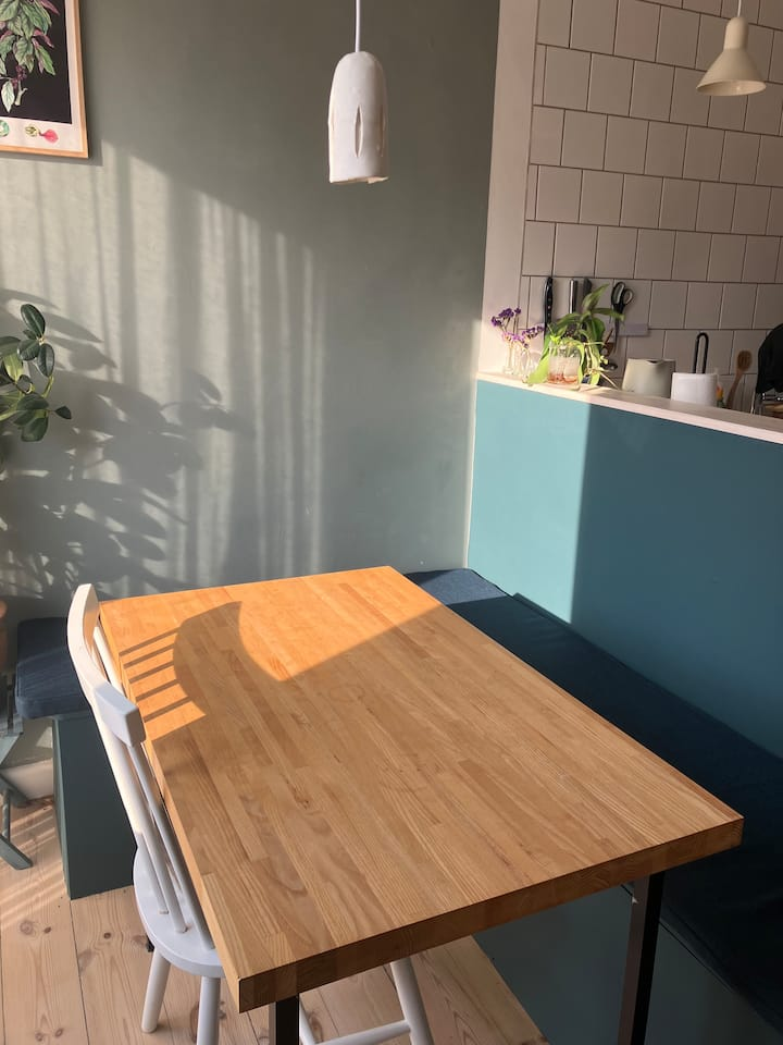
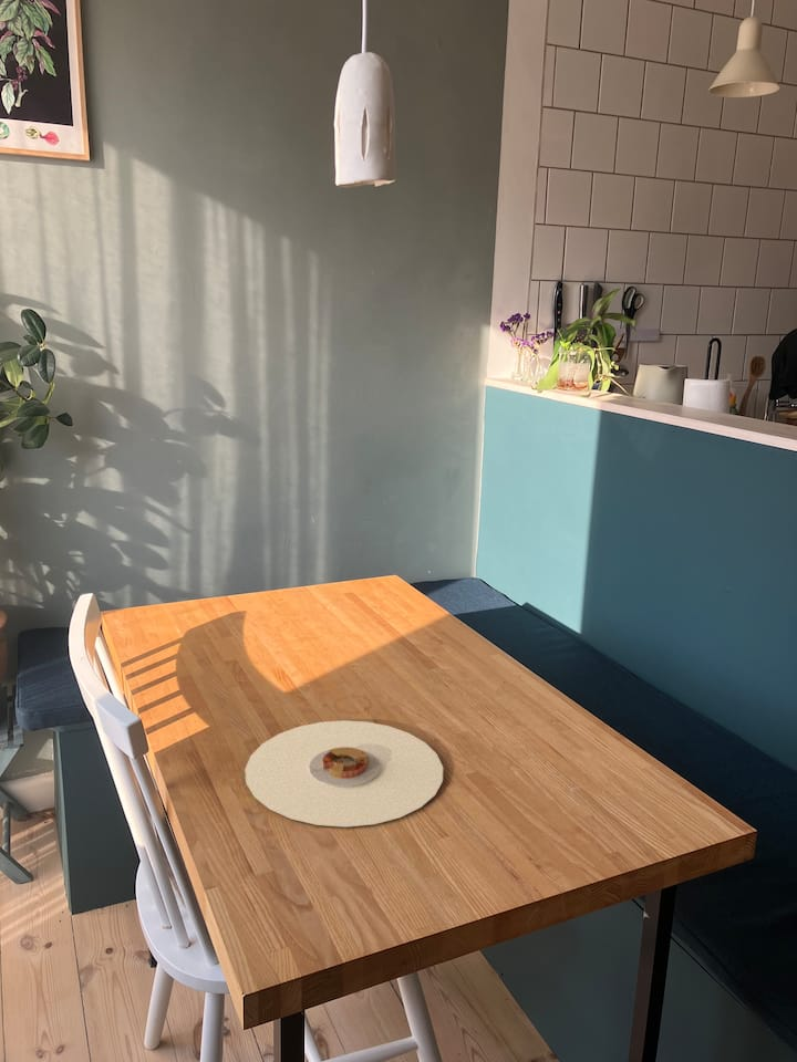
+ plate (344, 762)
